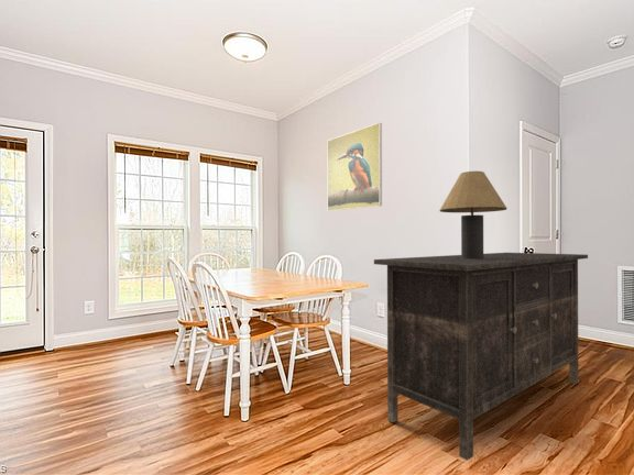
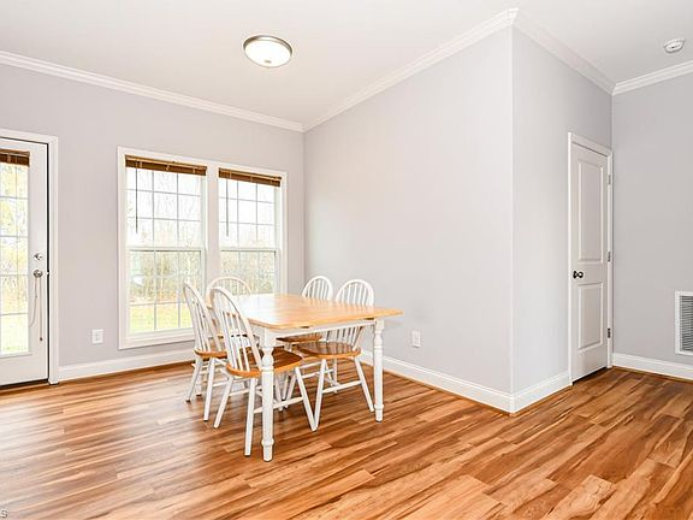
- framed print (352, 170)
- sideboard (493, 328)
- table lamp (472, 214)
